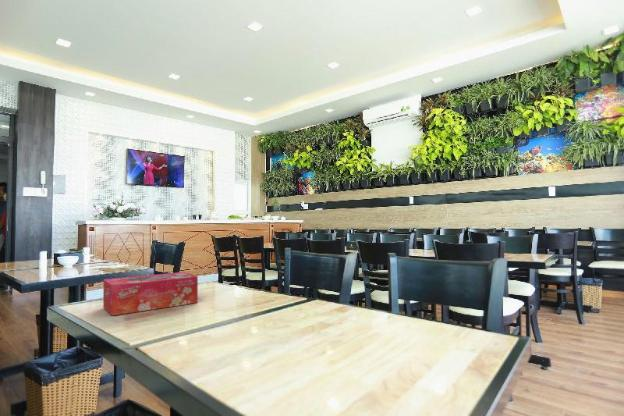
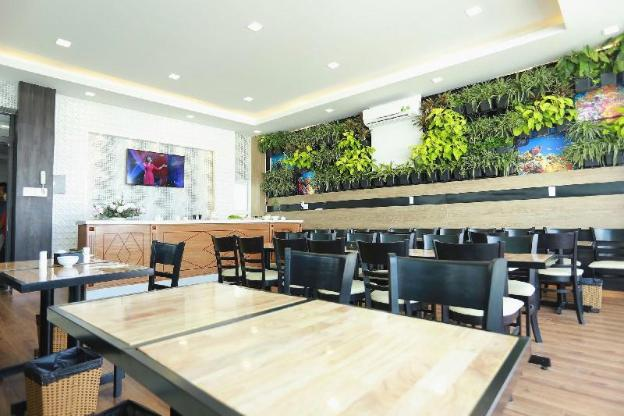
- tissue box (151, 291)
